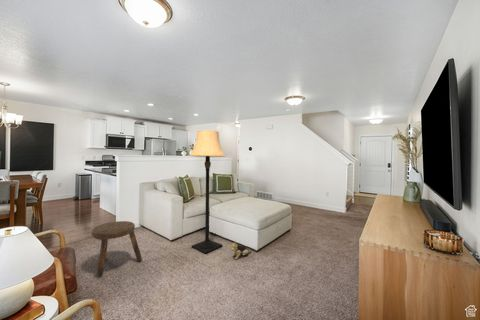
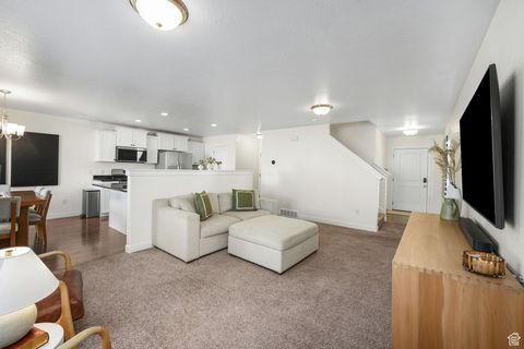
- plush toy (240, 247)
- stool (117, 237)
- lamp (207, 189)
